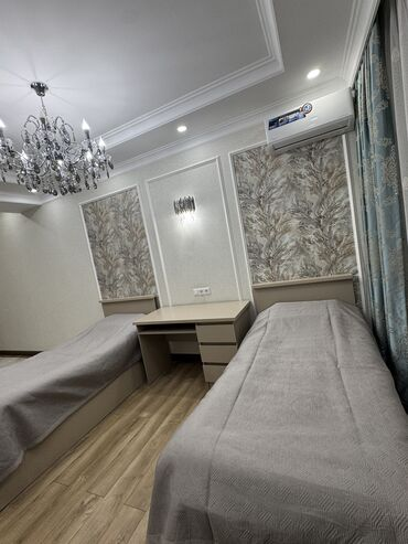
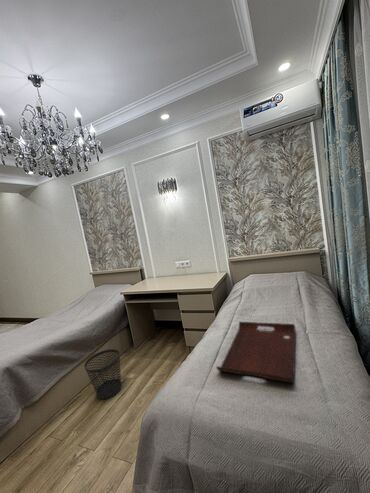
+ wastebasket (105, 374)
+ serving tray (260, 346)
